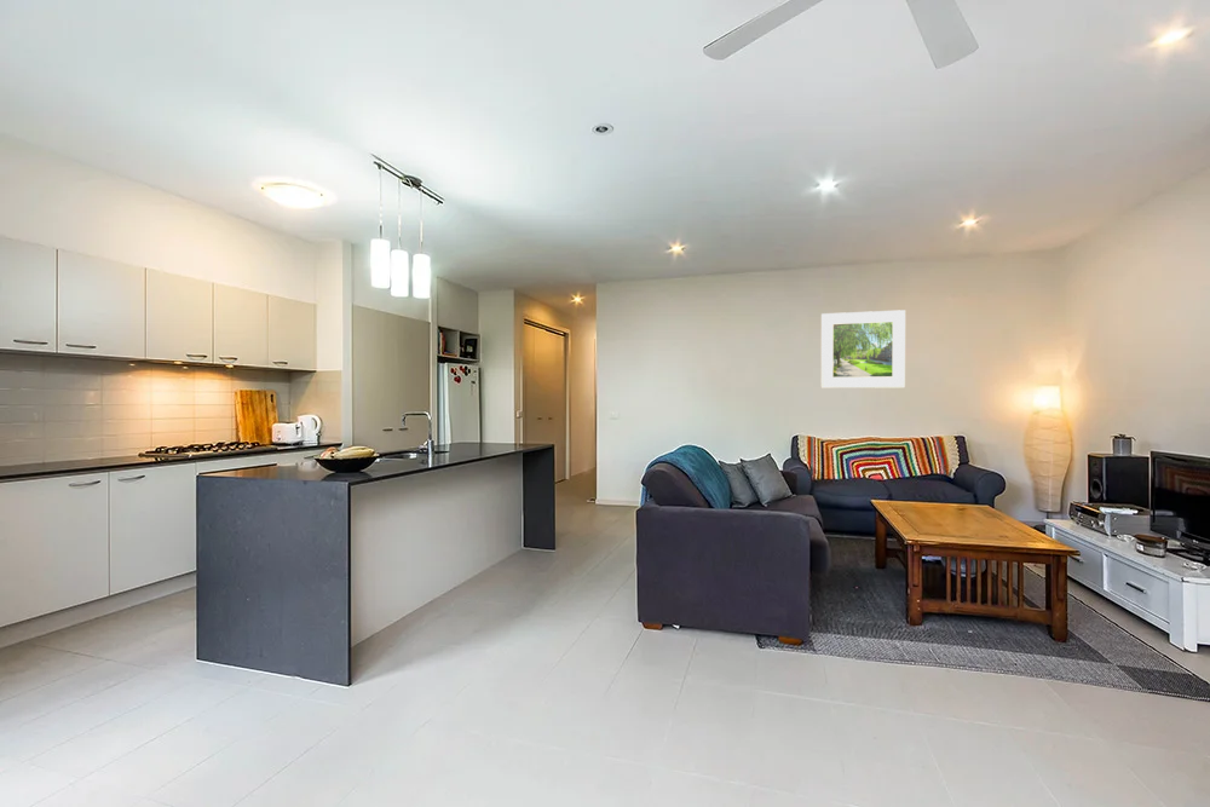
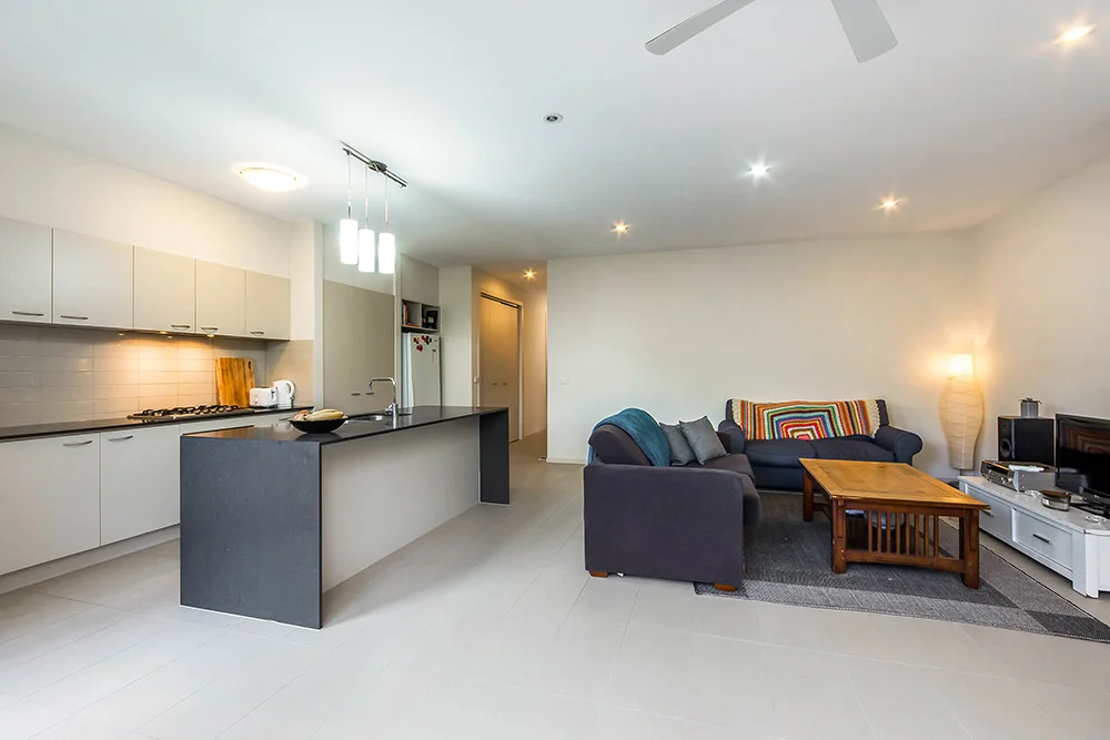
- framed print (862, 350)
